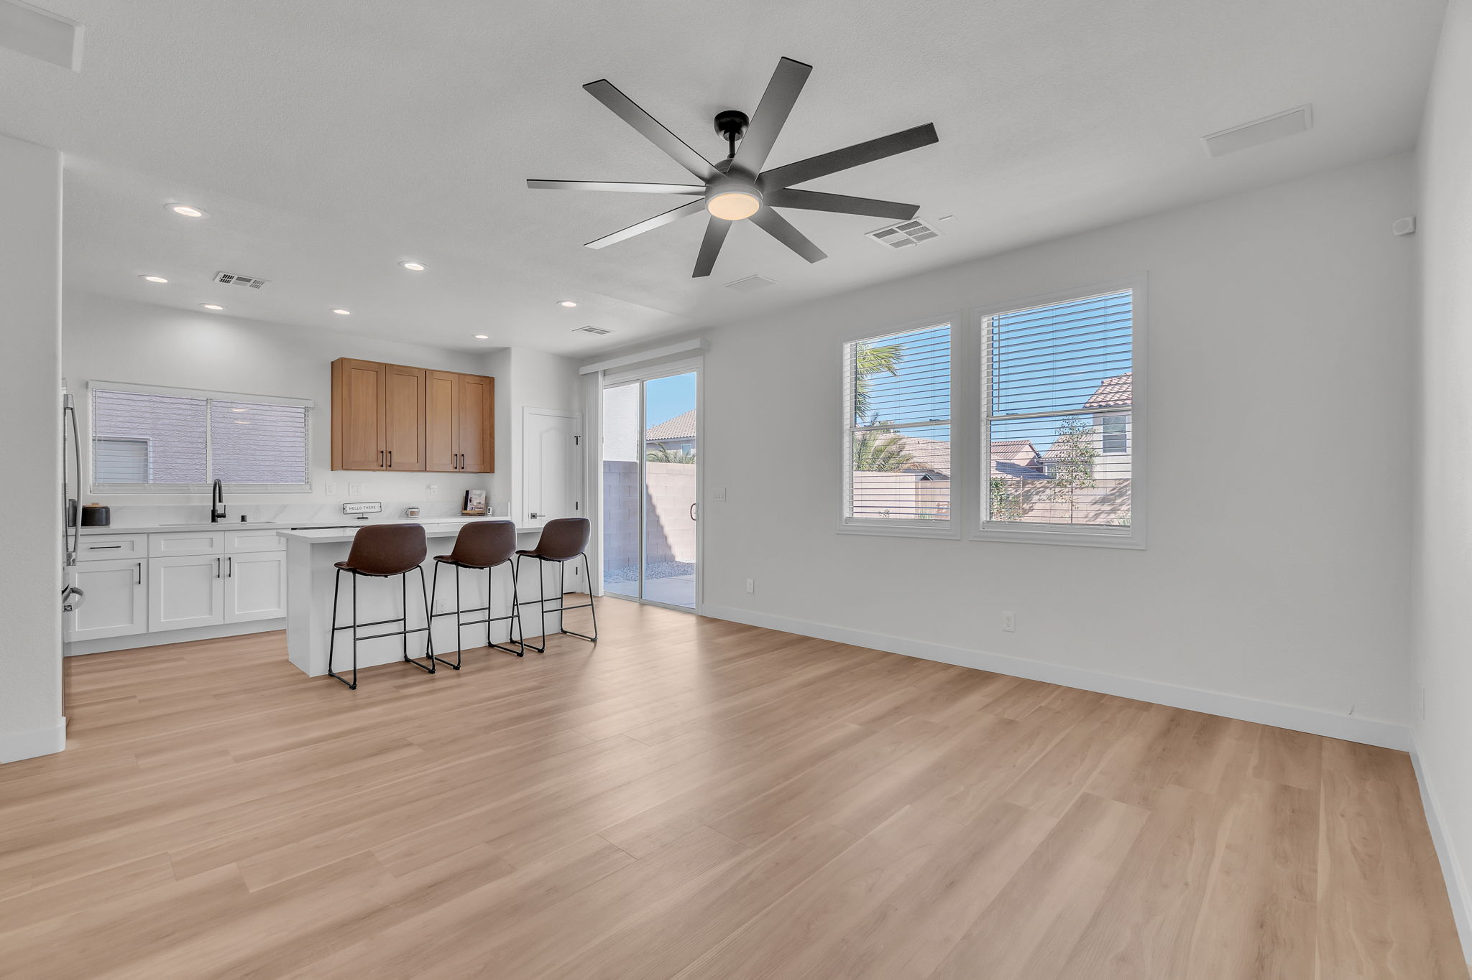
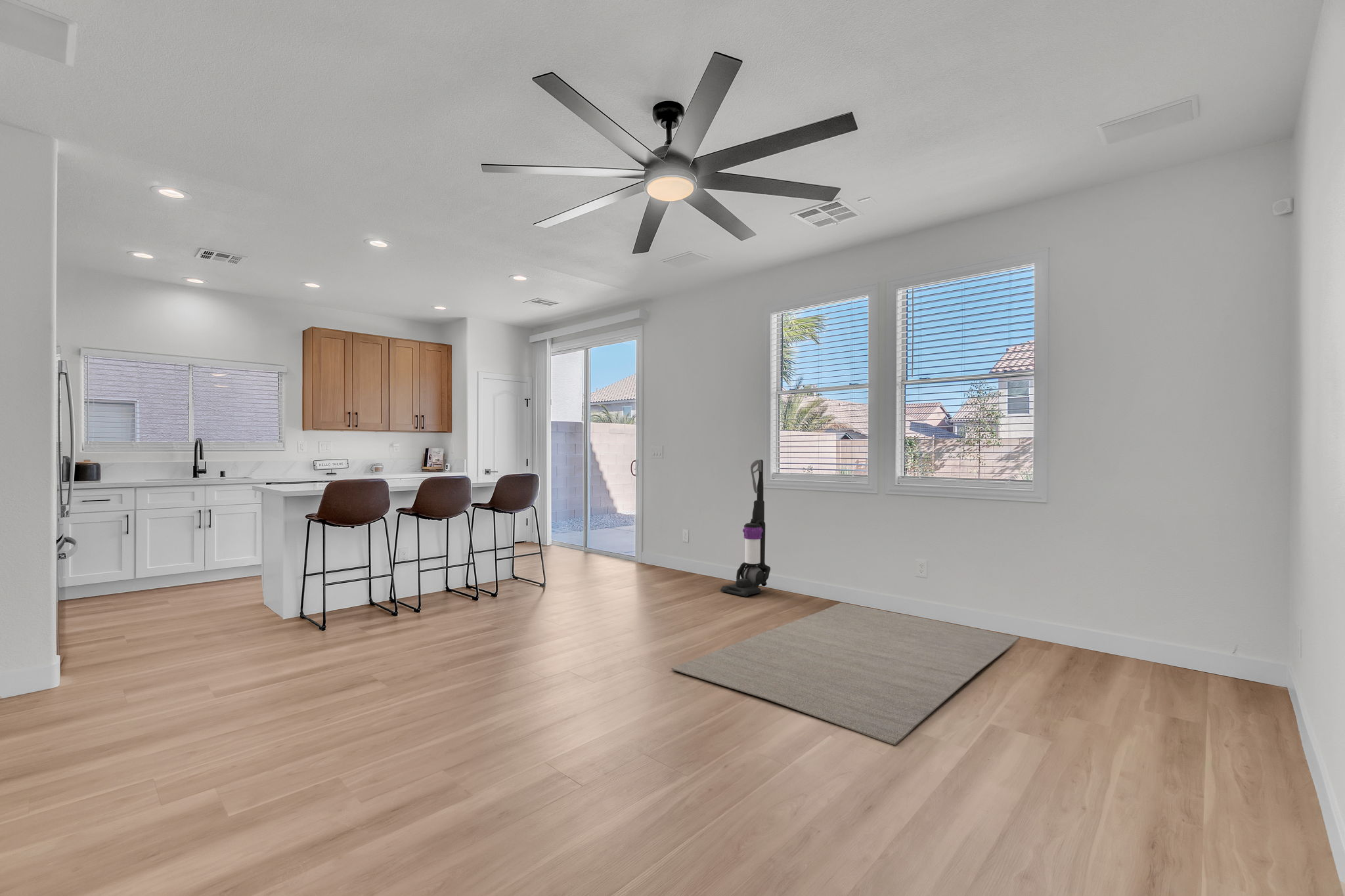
+ vacuum cleaner (749, 525)
+ rug (859, 651)
